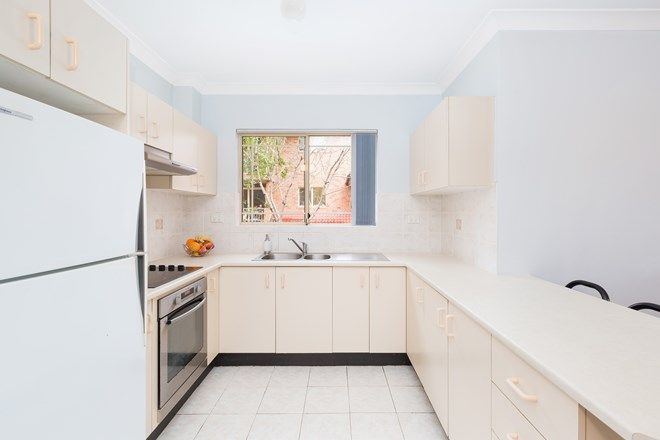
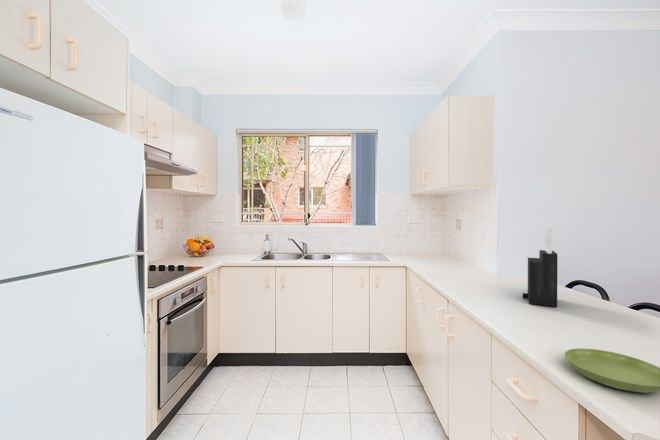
+ saucer (614, 370)
+ knife block (538, 263)
